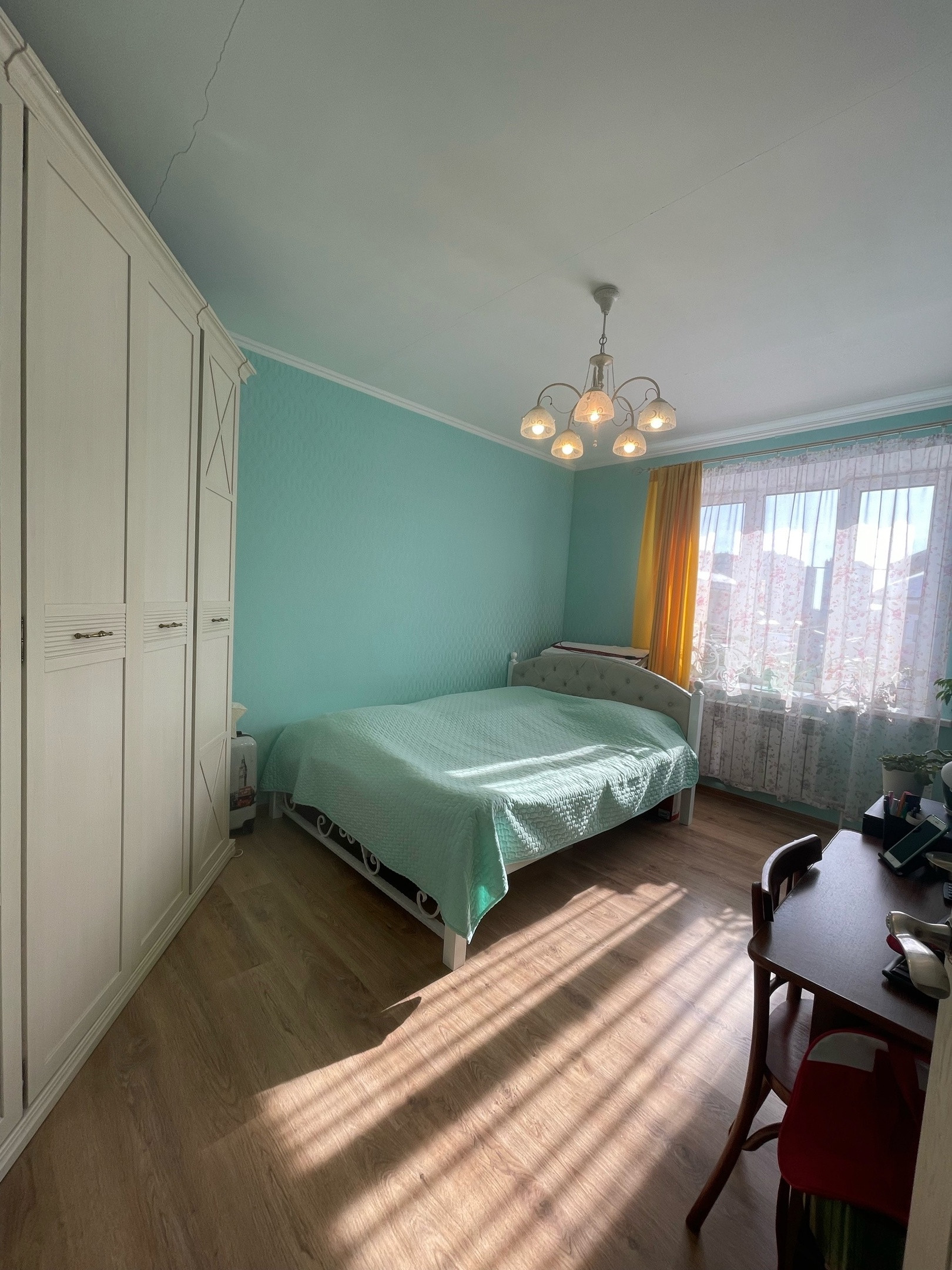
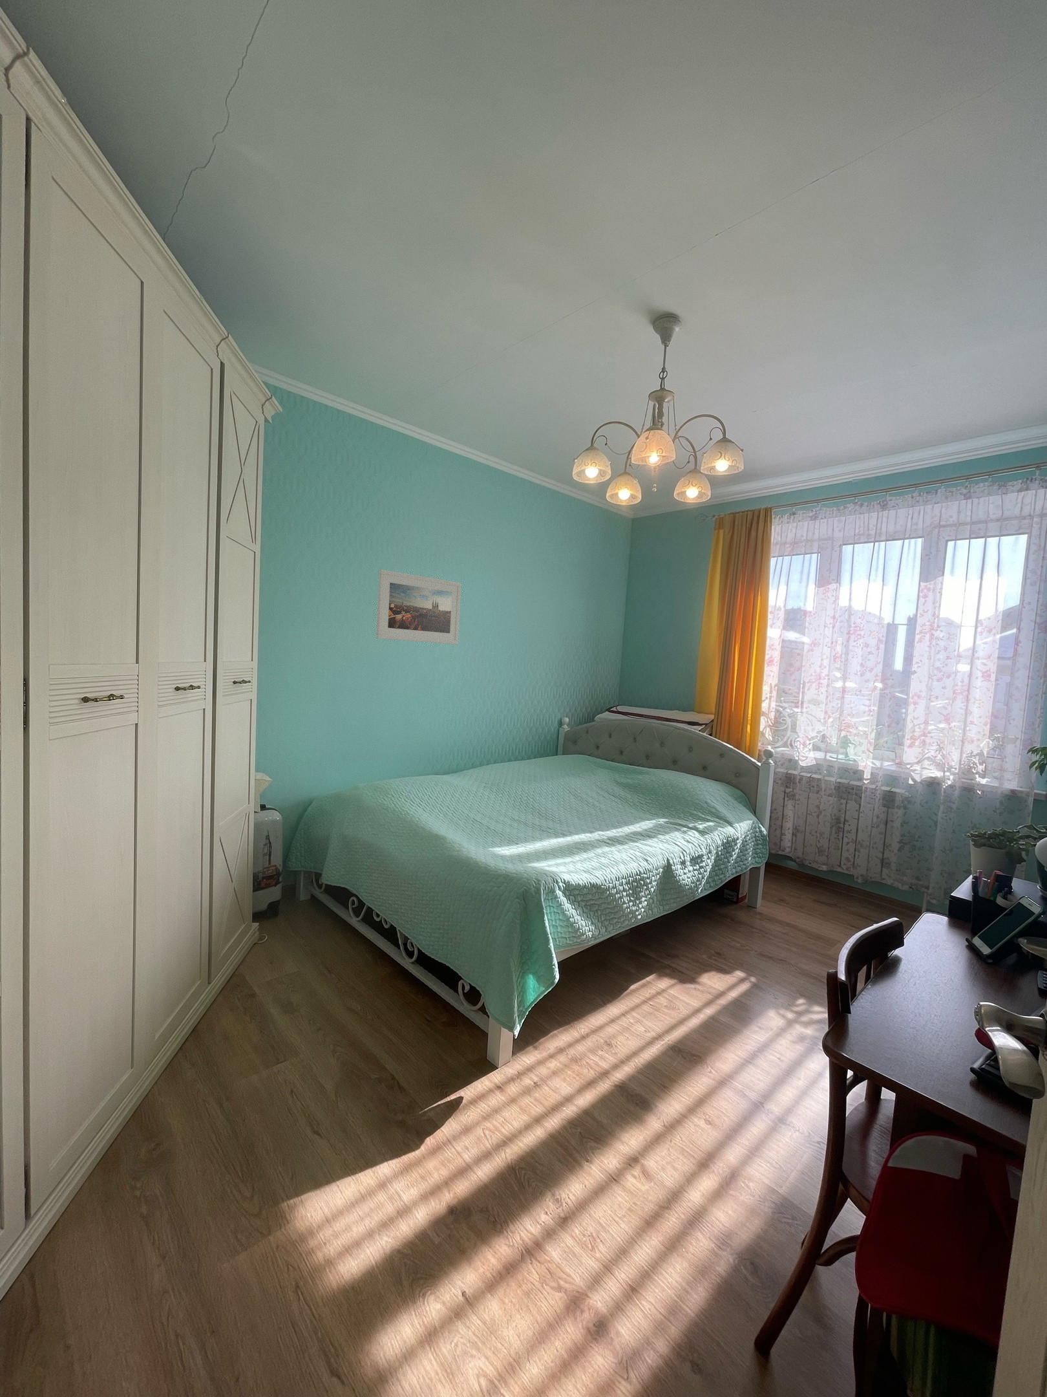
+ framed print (421, 608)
